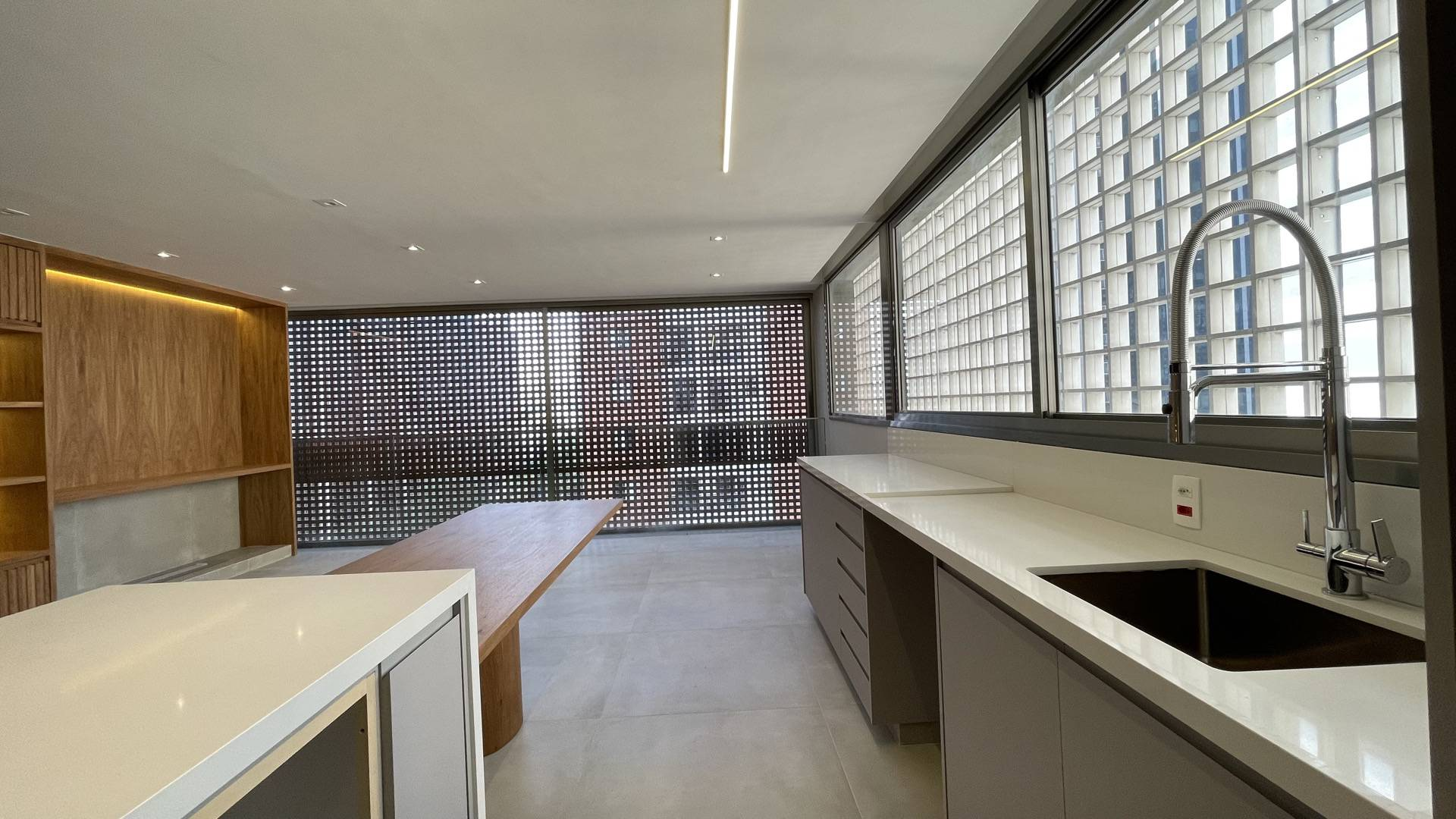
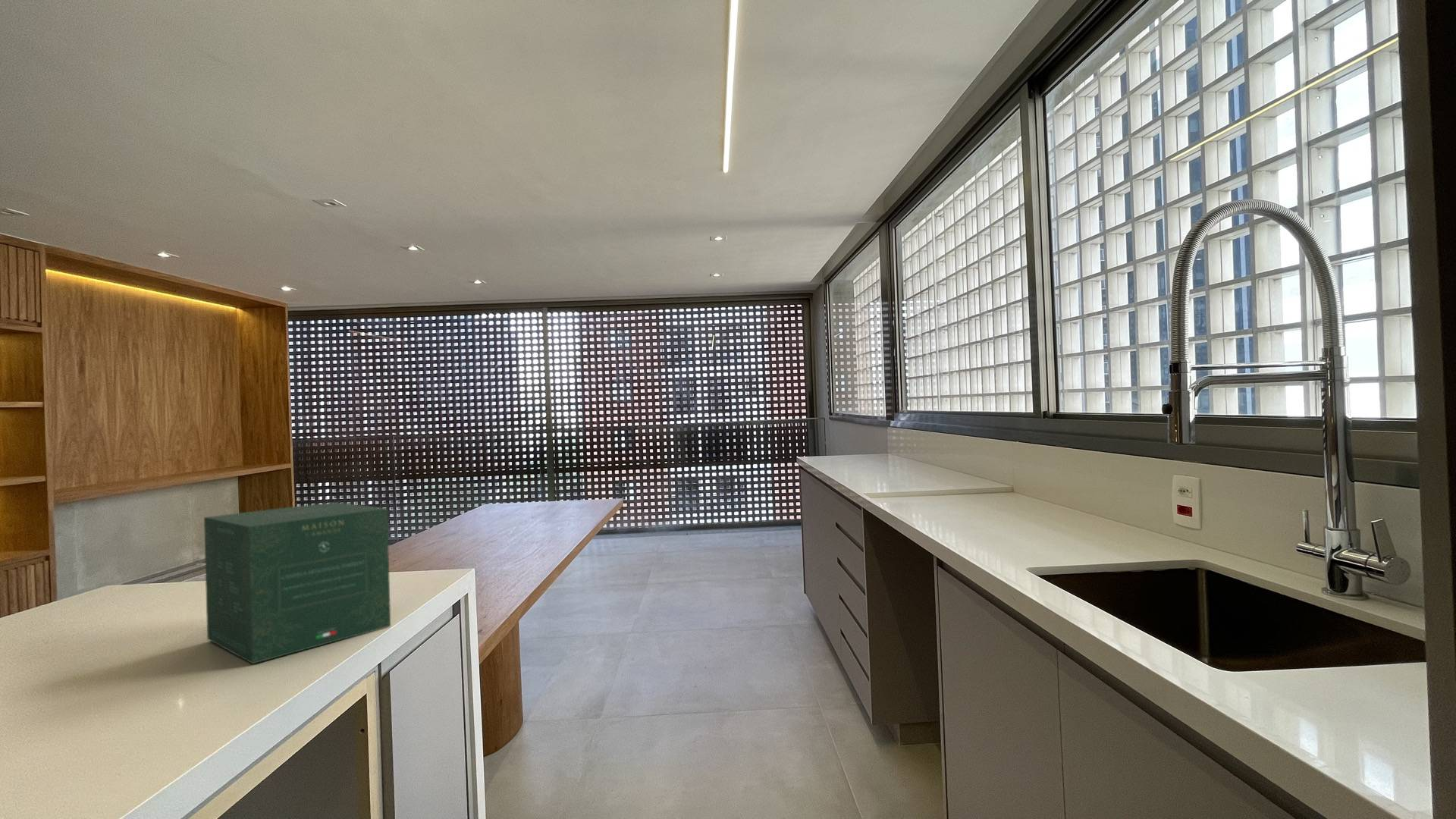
+ gift box (299, 573)
